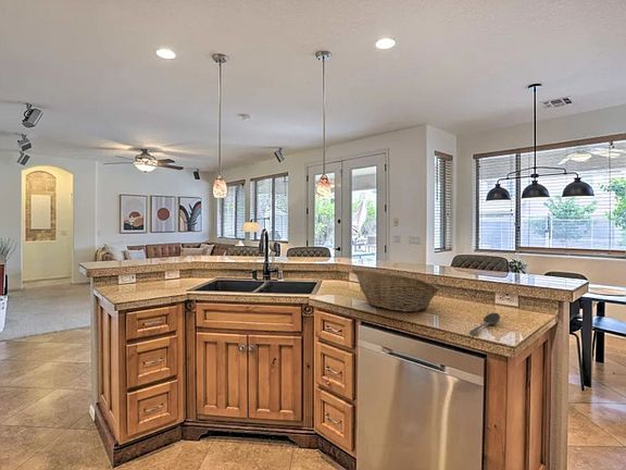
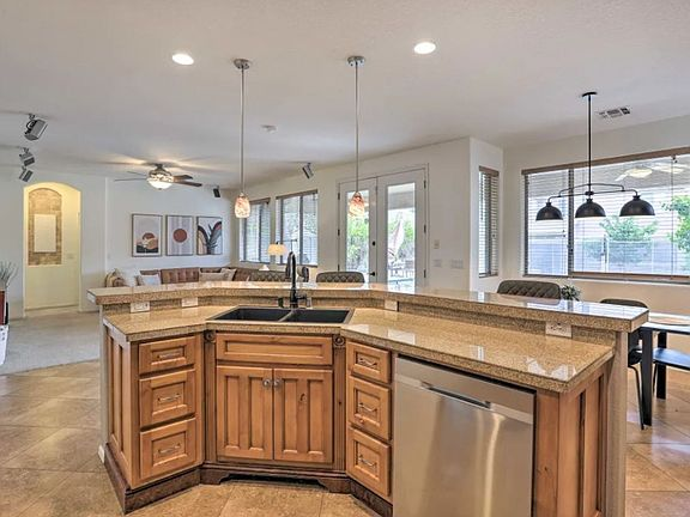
- fruit basket (393, 286)
- stirrer (485, 323)
